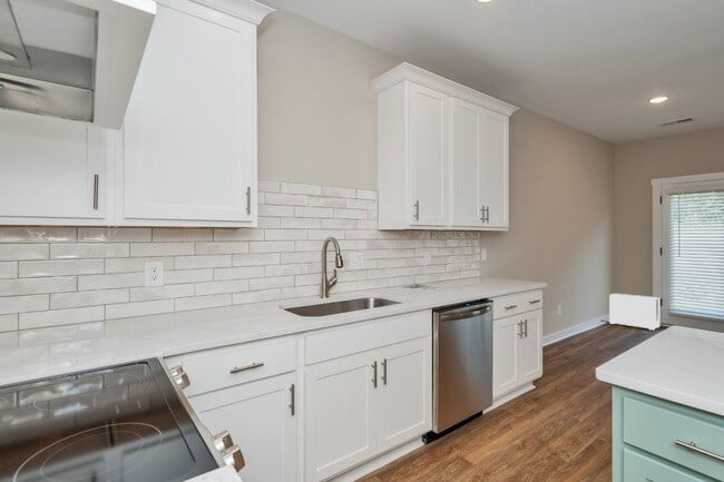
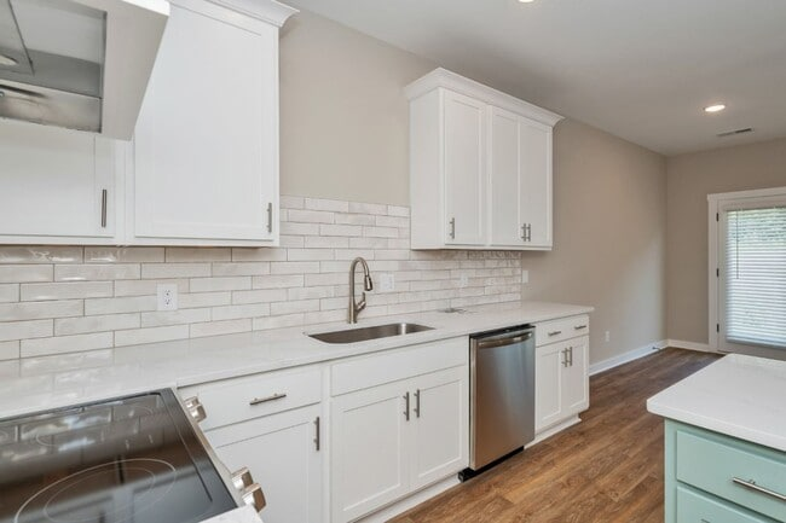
- air purifier (633, 311)
